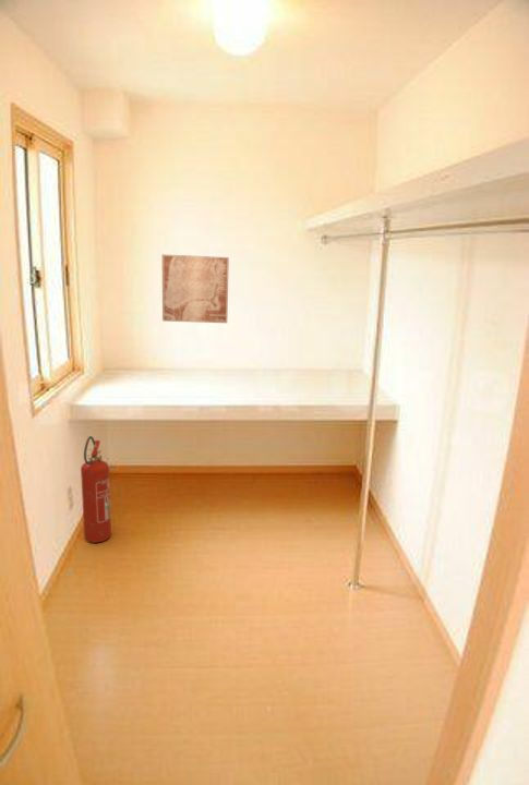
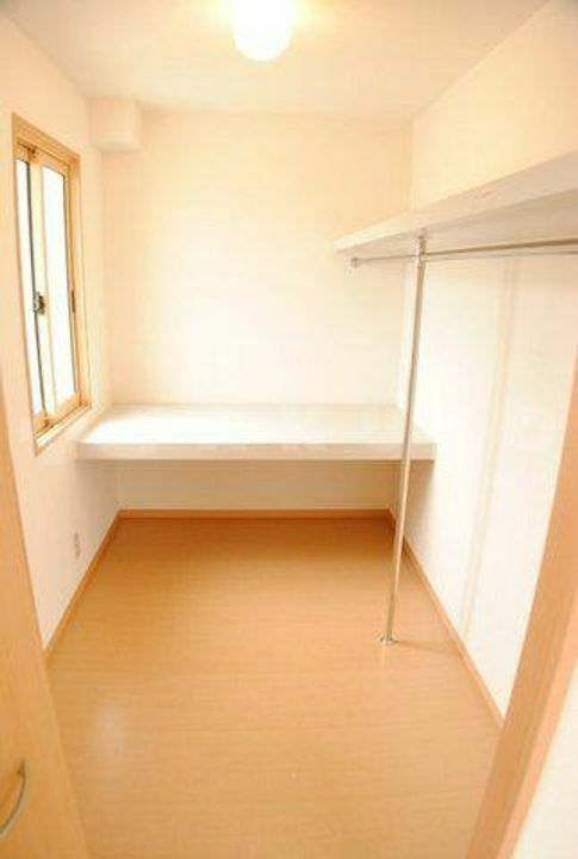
- wall art (195, 289)
- fire extinguisher (94, 487)
